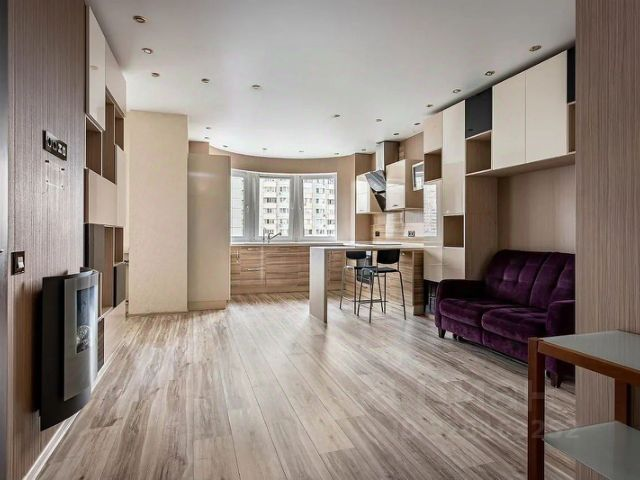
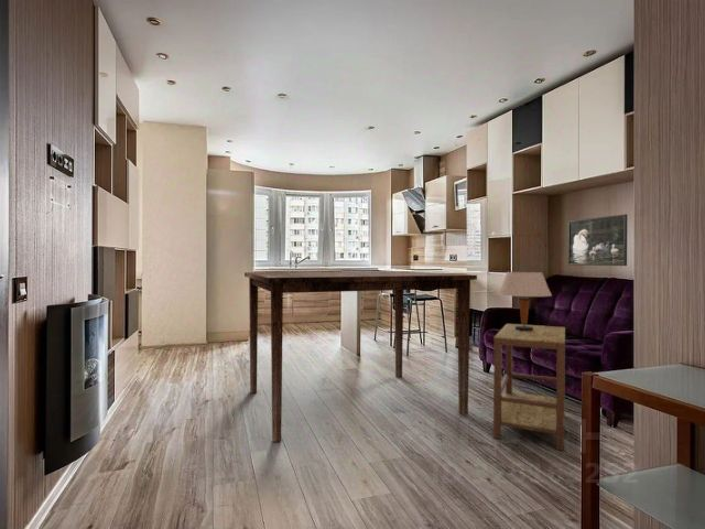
+ table lamp (523, 300)
+ side table (531, 378)
+ dining table (395, 337)
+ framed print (595, 241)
